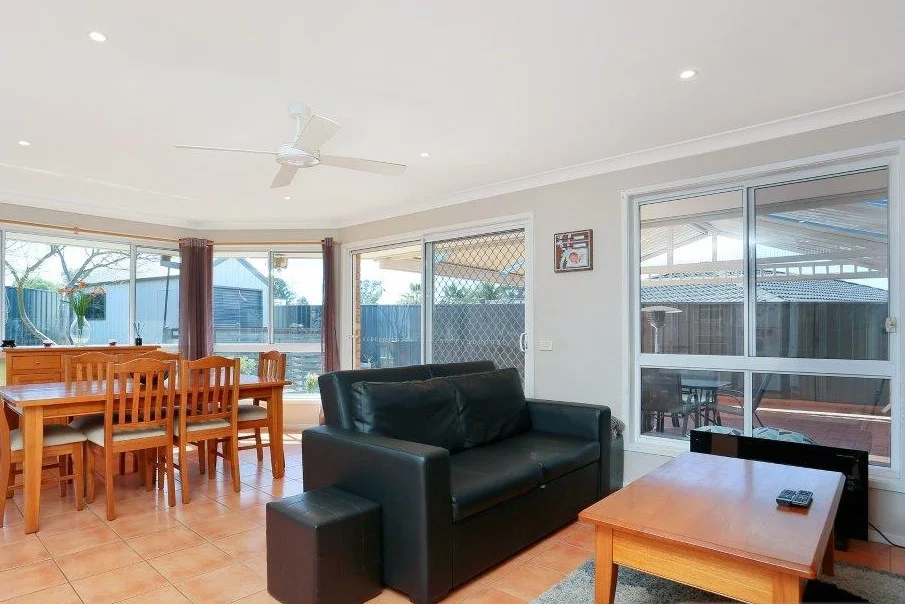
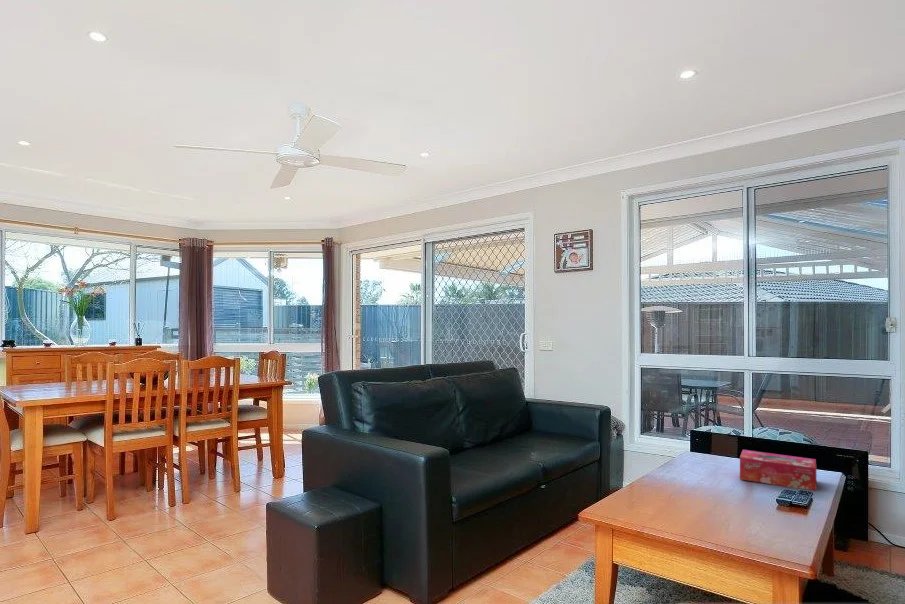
+ tissue box (777, 469)
